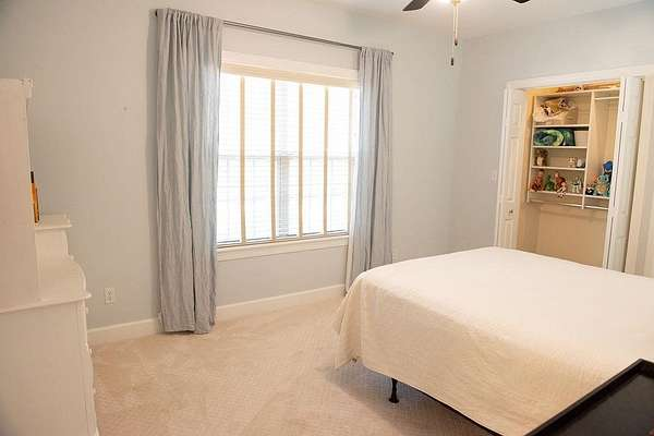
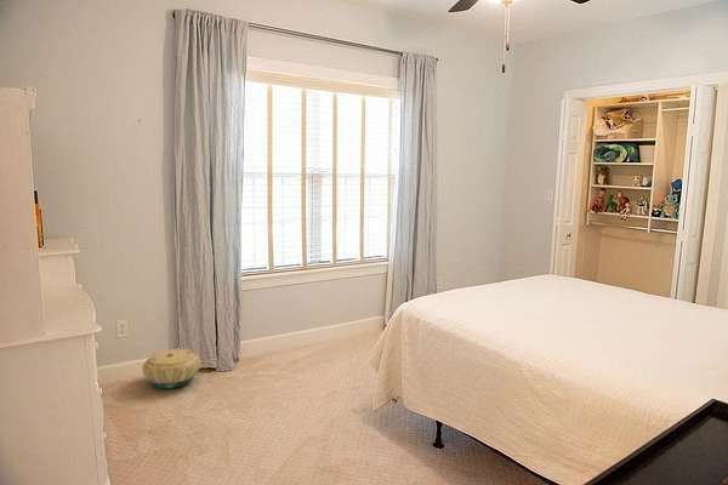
+ basket (171, 366)
